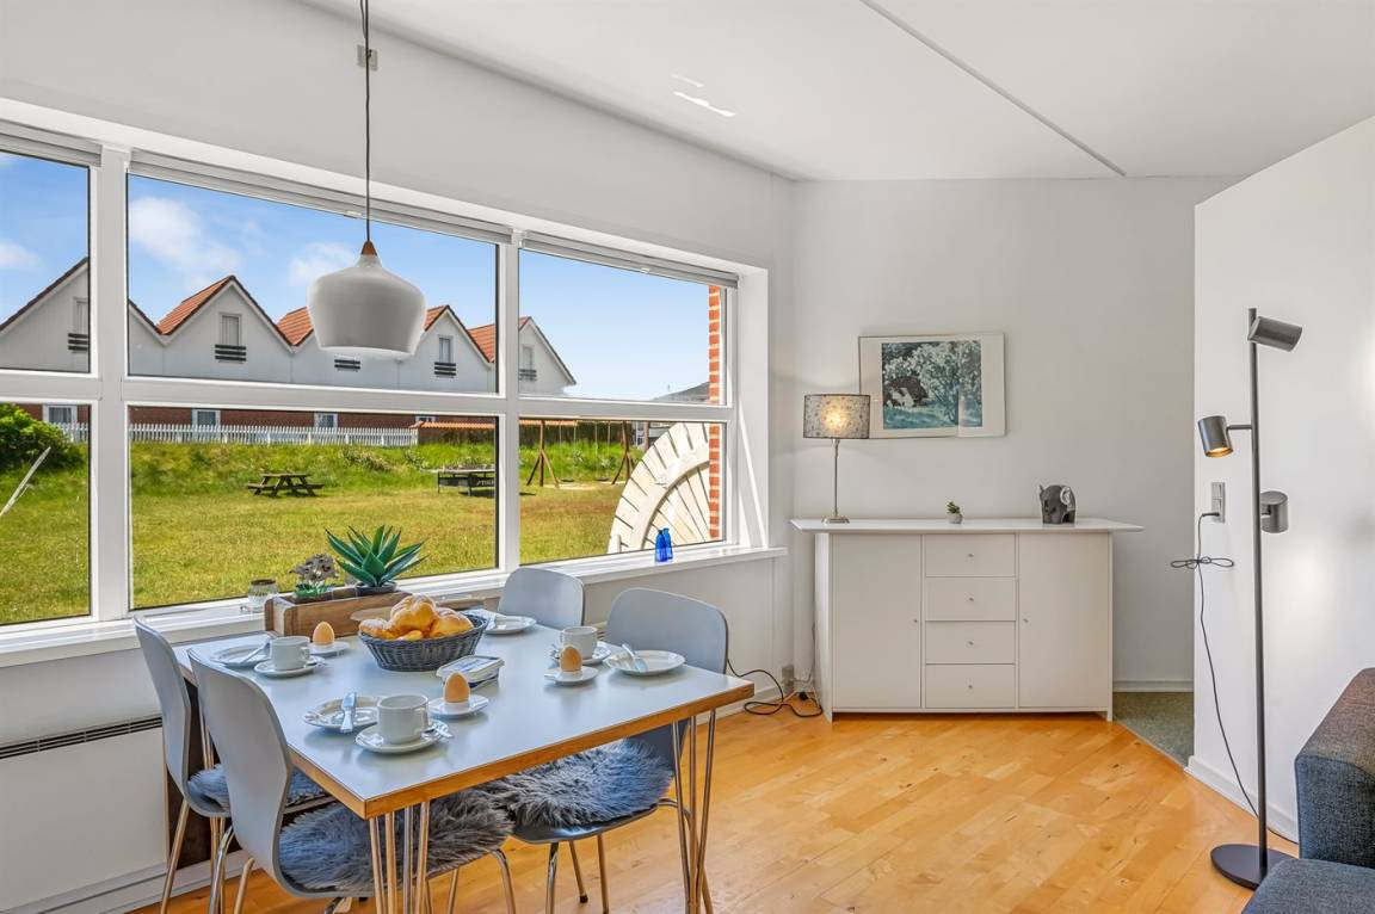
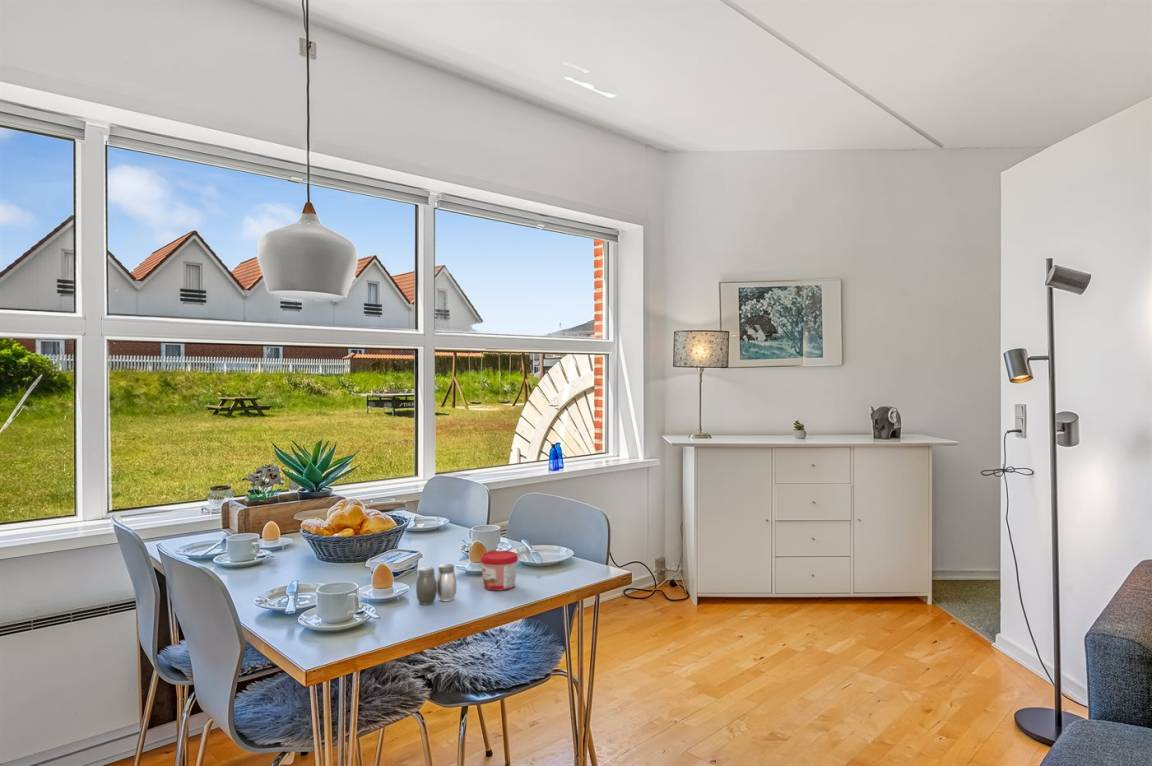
+ salt and pepper shaker (436, 583)
+ jam (499, 570)
